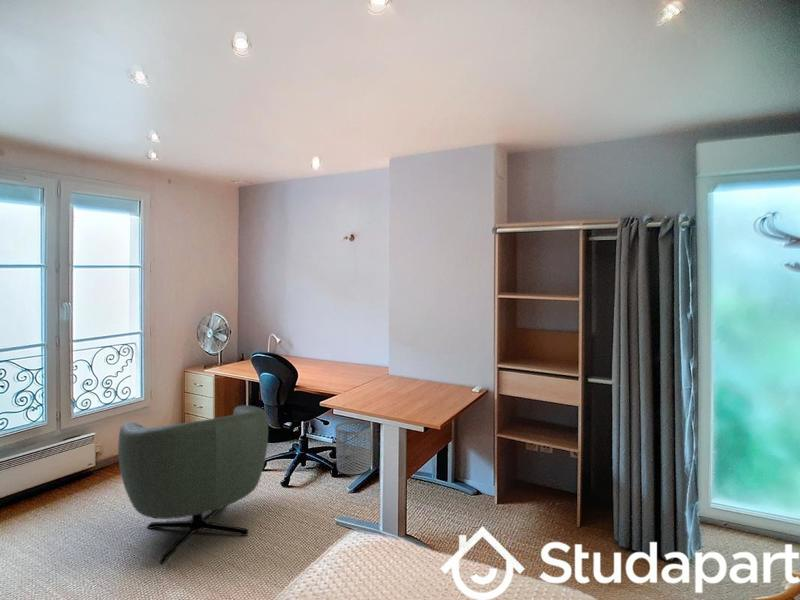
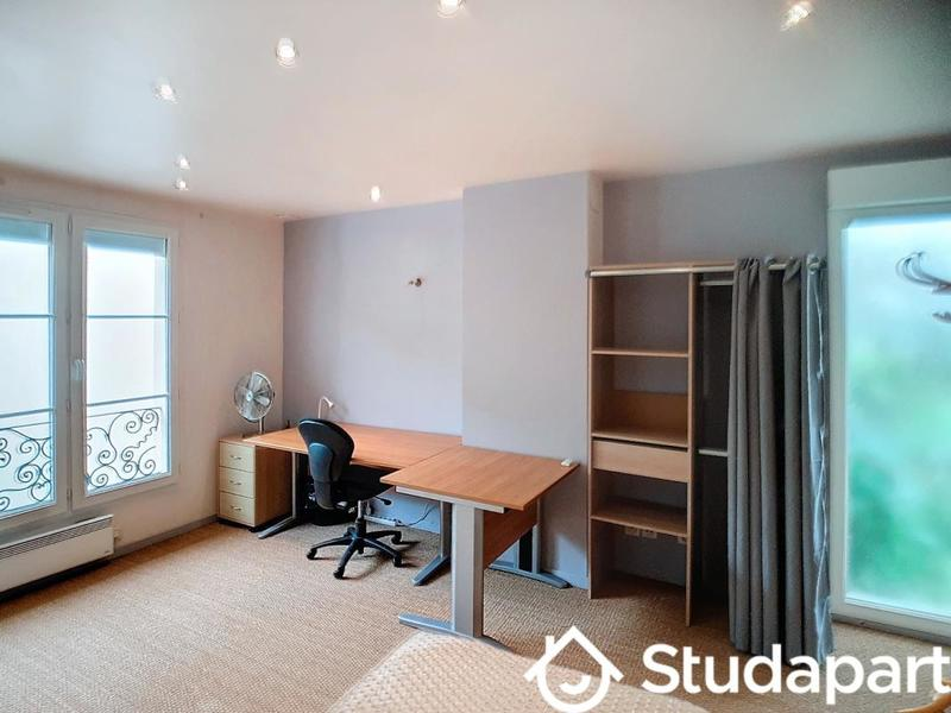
- armchair (197, 469)
- waste bin (353, 446)
